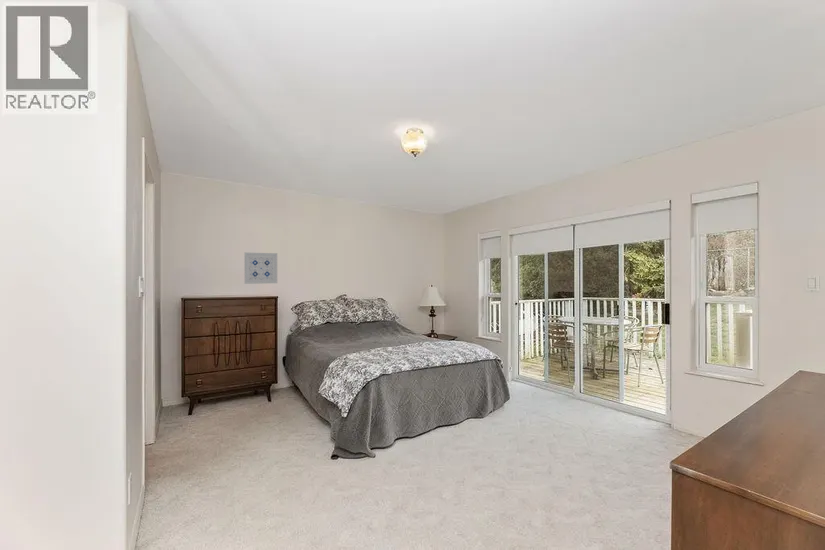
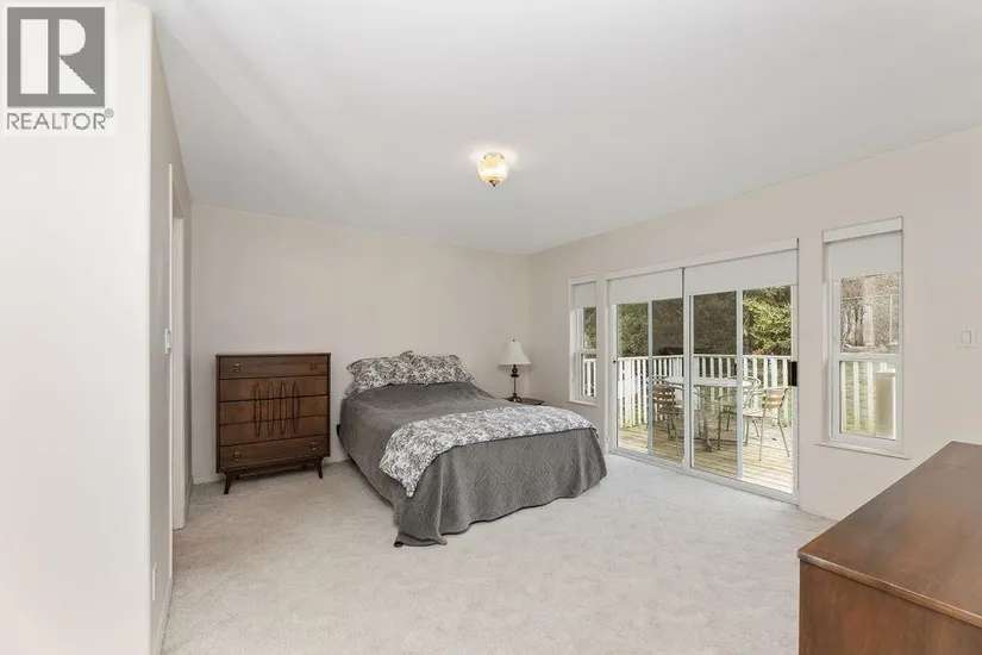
- wall art (261, 268)
